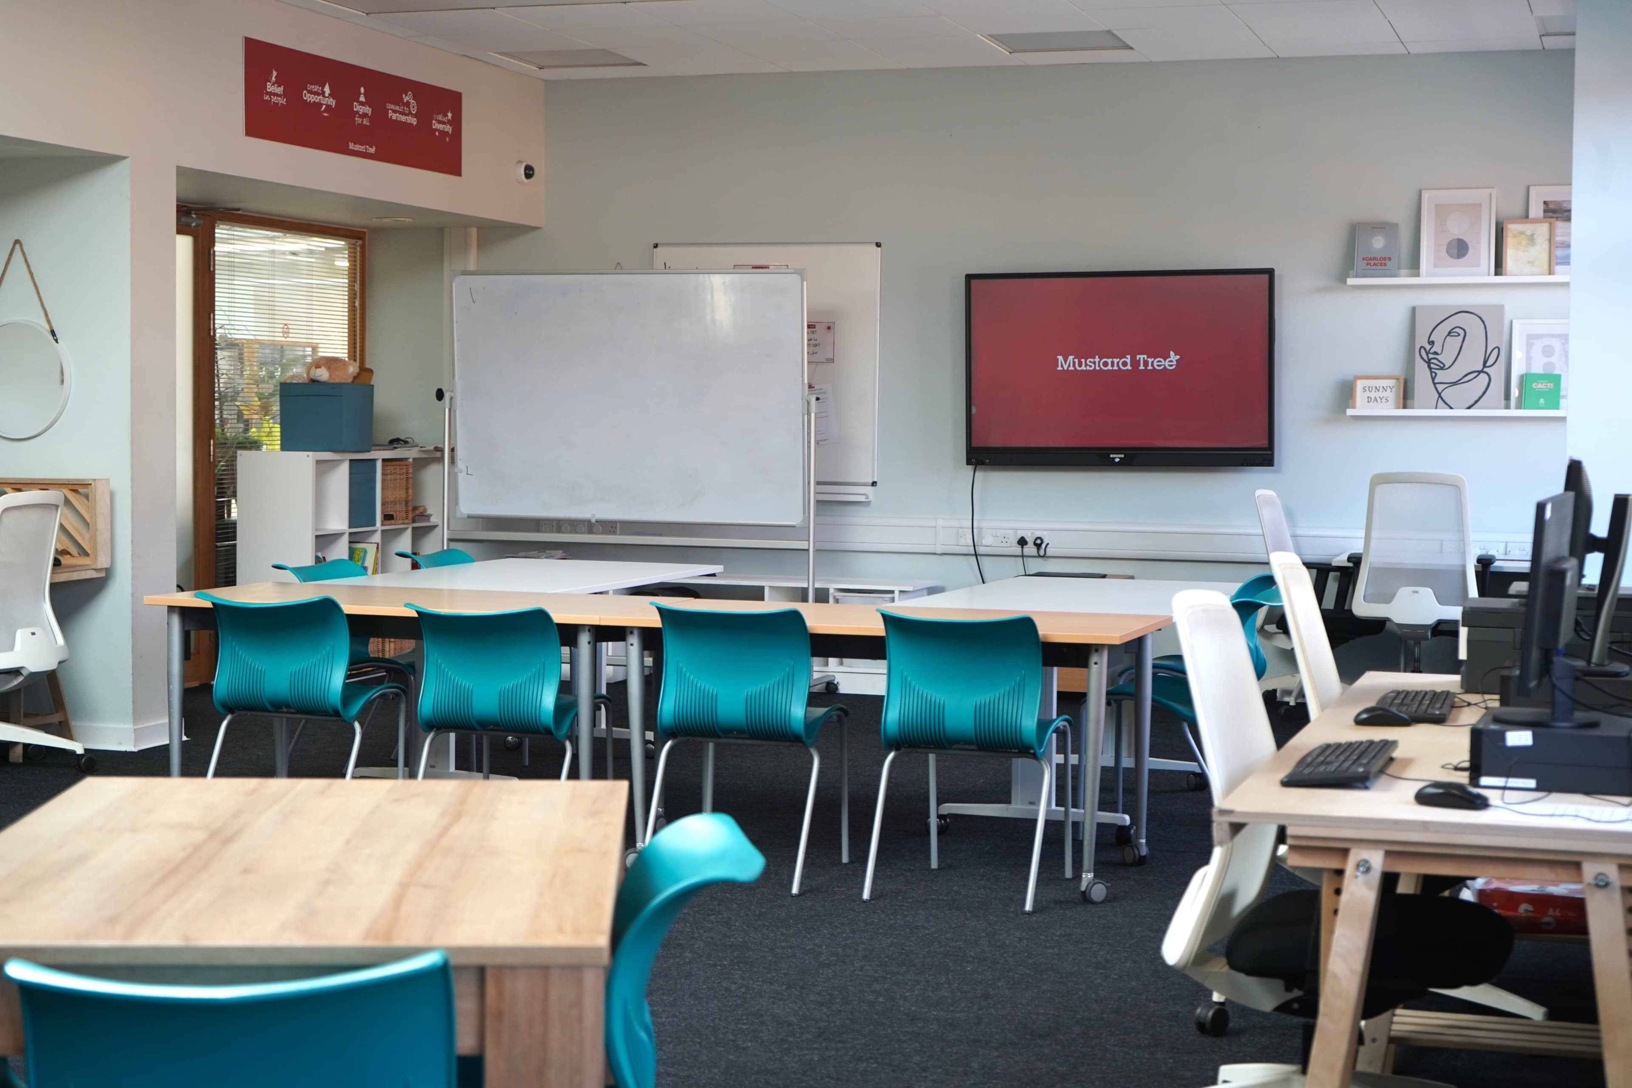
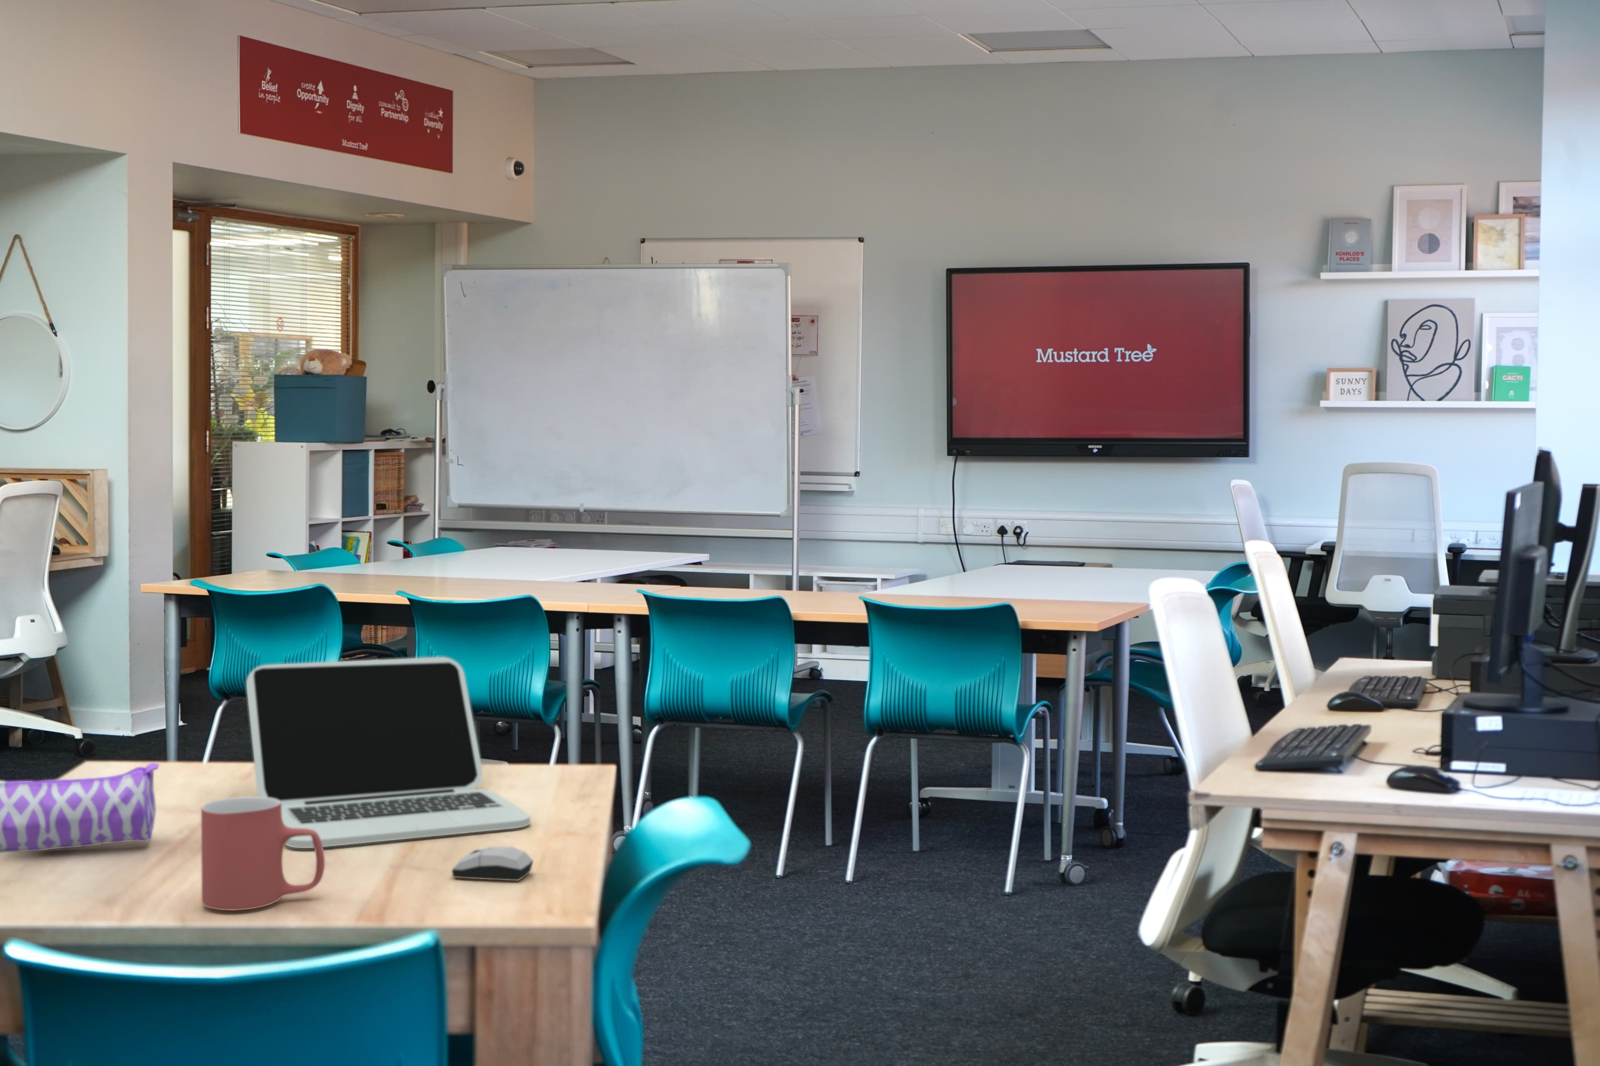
+ computer mouse (493, 861)
+ mug (264, 852)
+ laptop (385, 742)
+ pencil case (57, 808)
